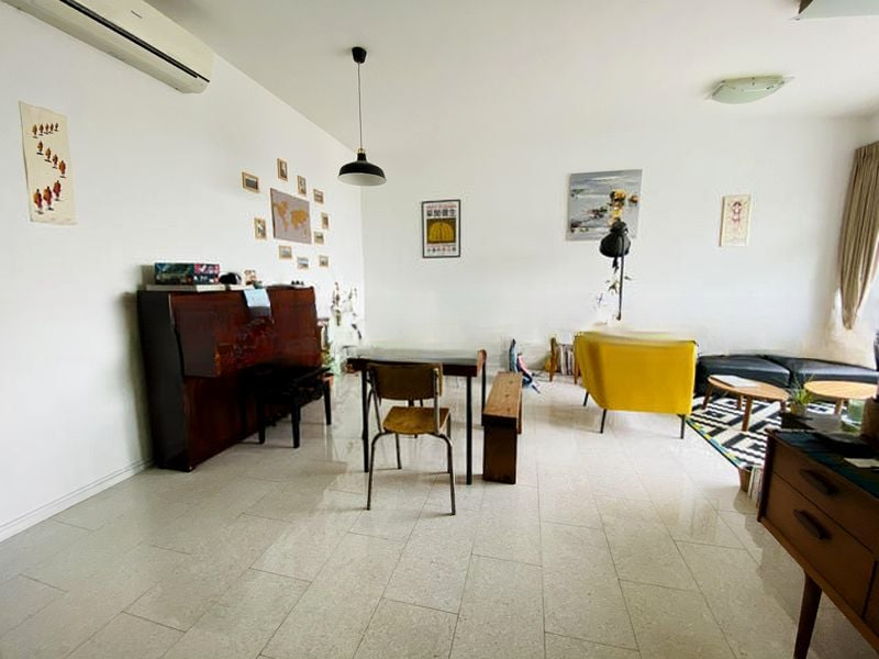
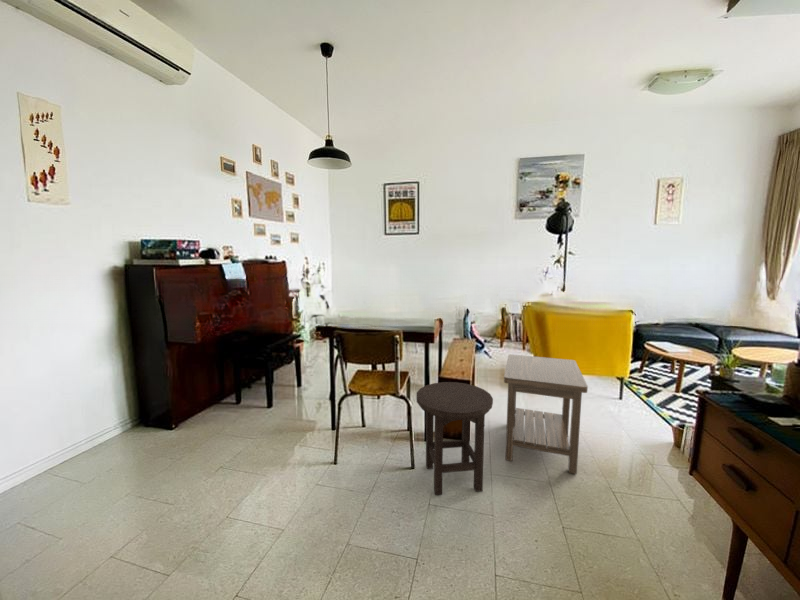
+ stool (453, 440)
+ side table (540, 411)
